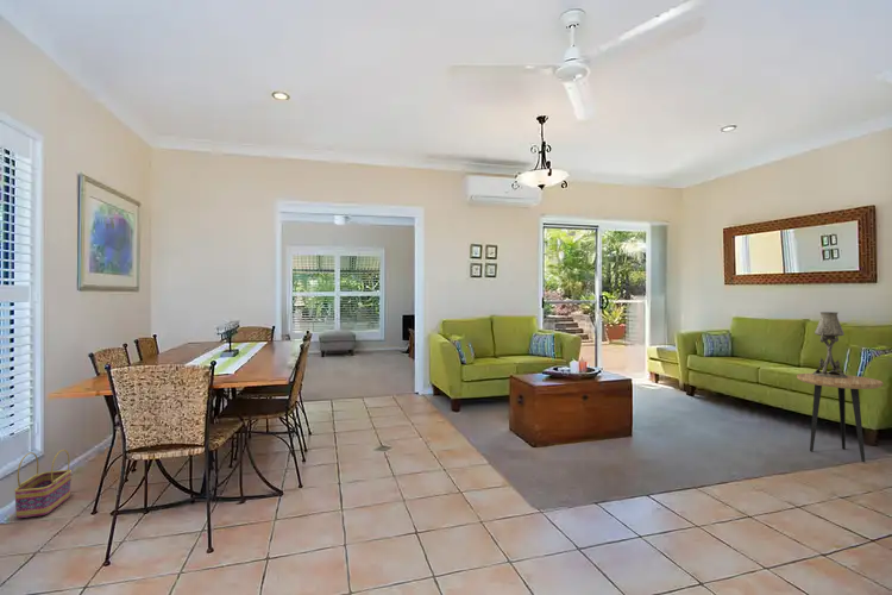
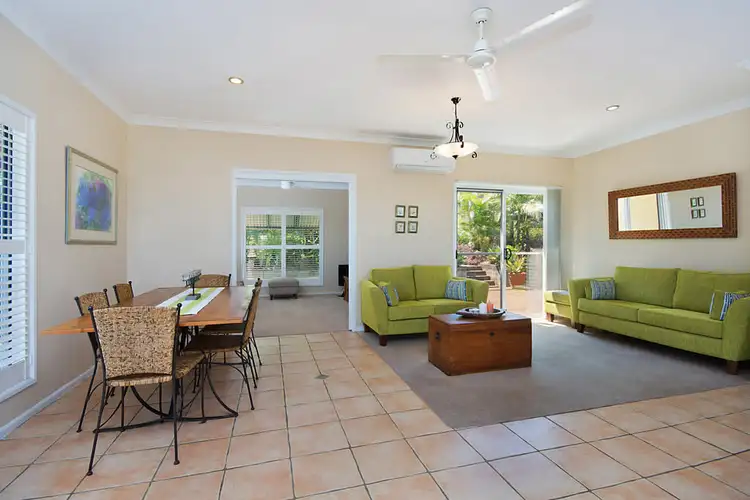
- table lamp (828, 343)
- basket (44, 478)
- side table (840, 415)
